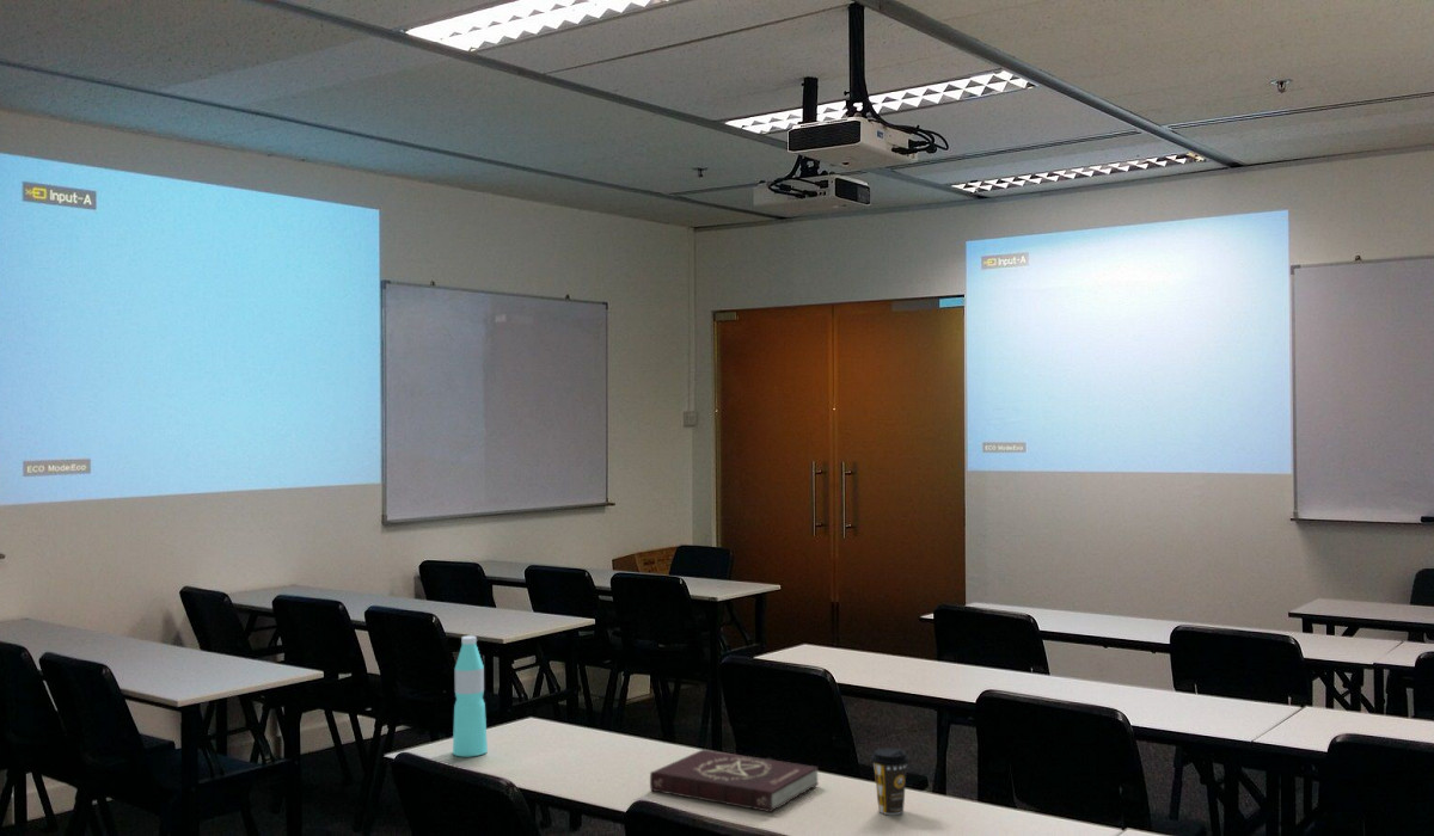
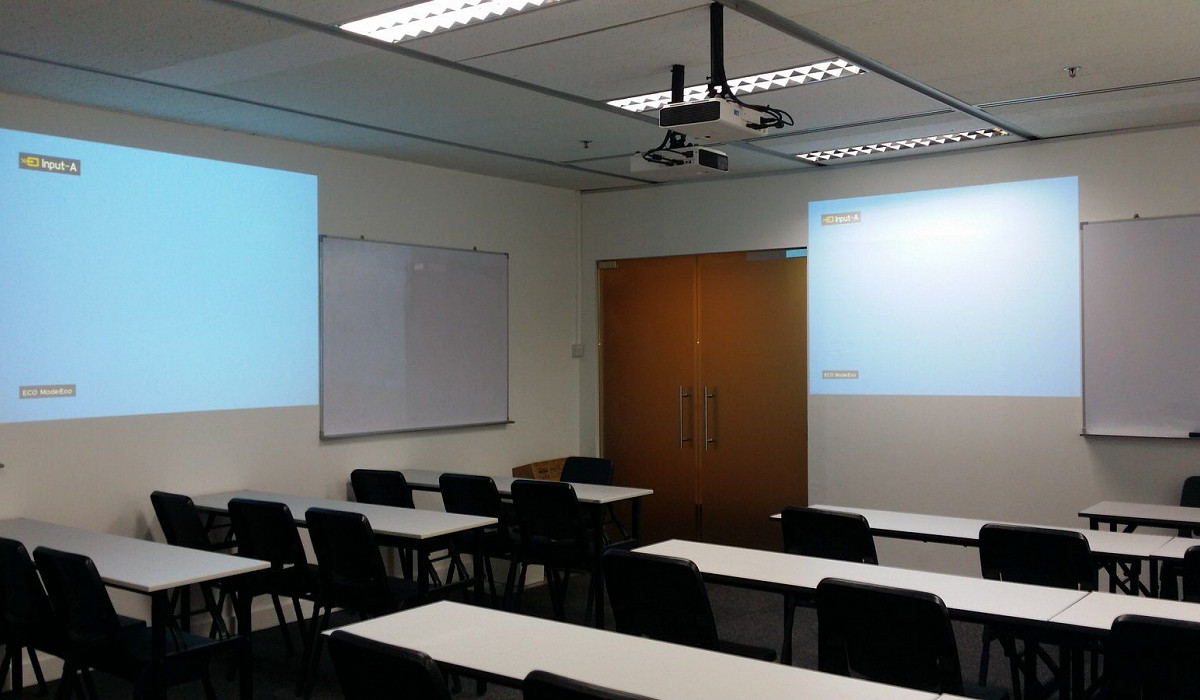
- water bottle (468, 694)
- book (734, 779)
- coffee cup (890, 781)
